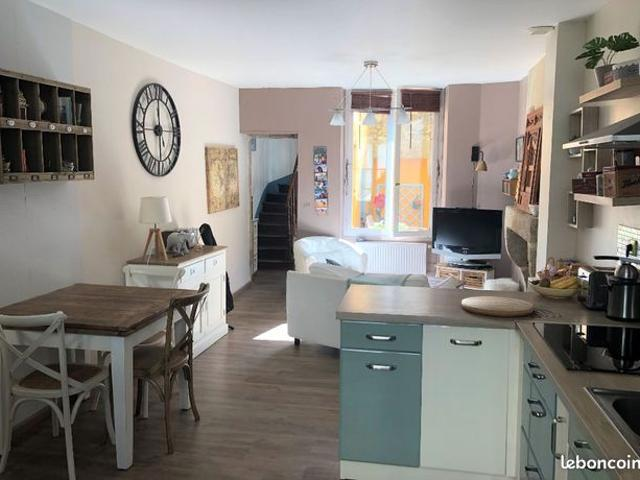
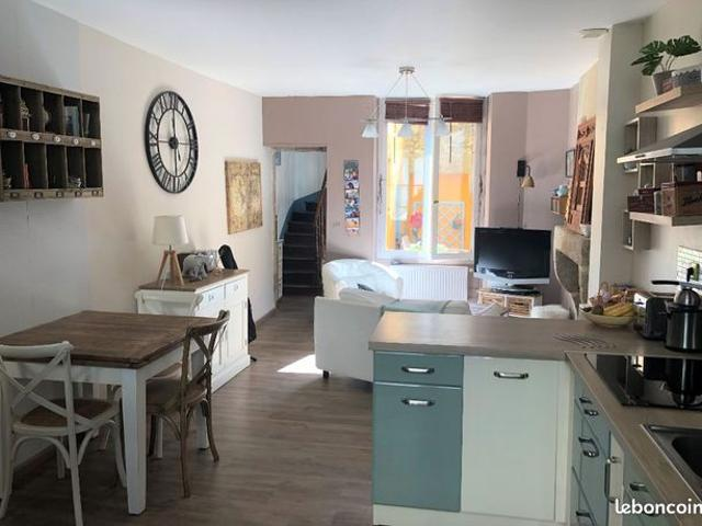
- cutting board (496, 305)
